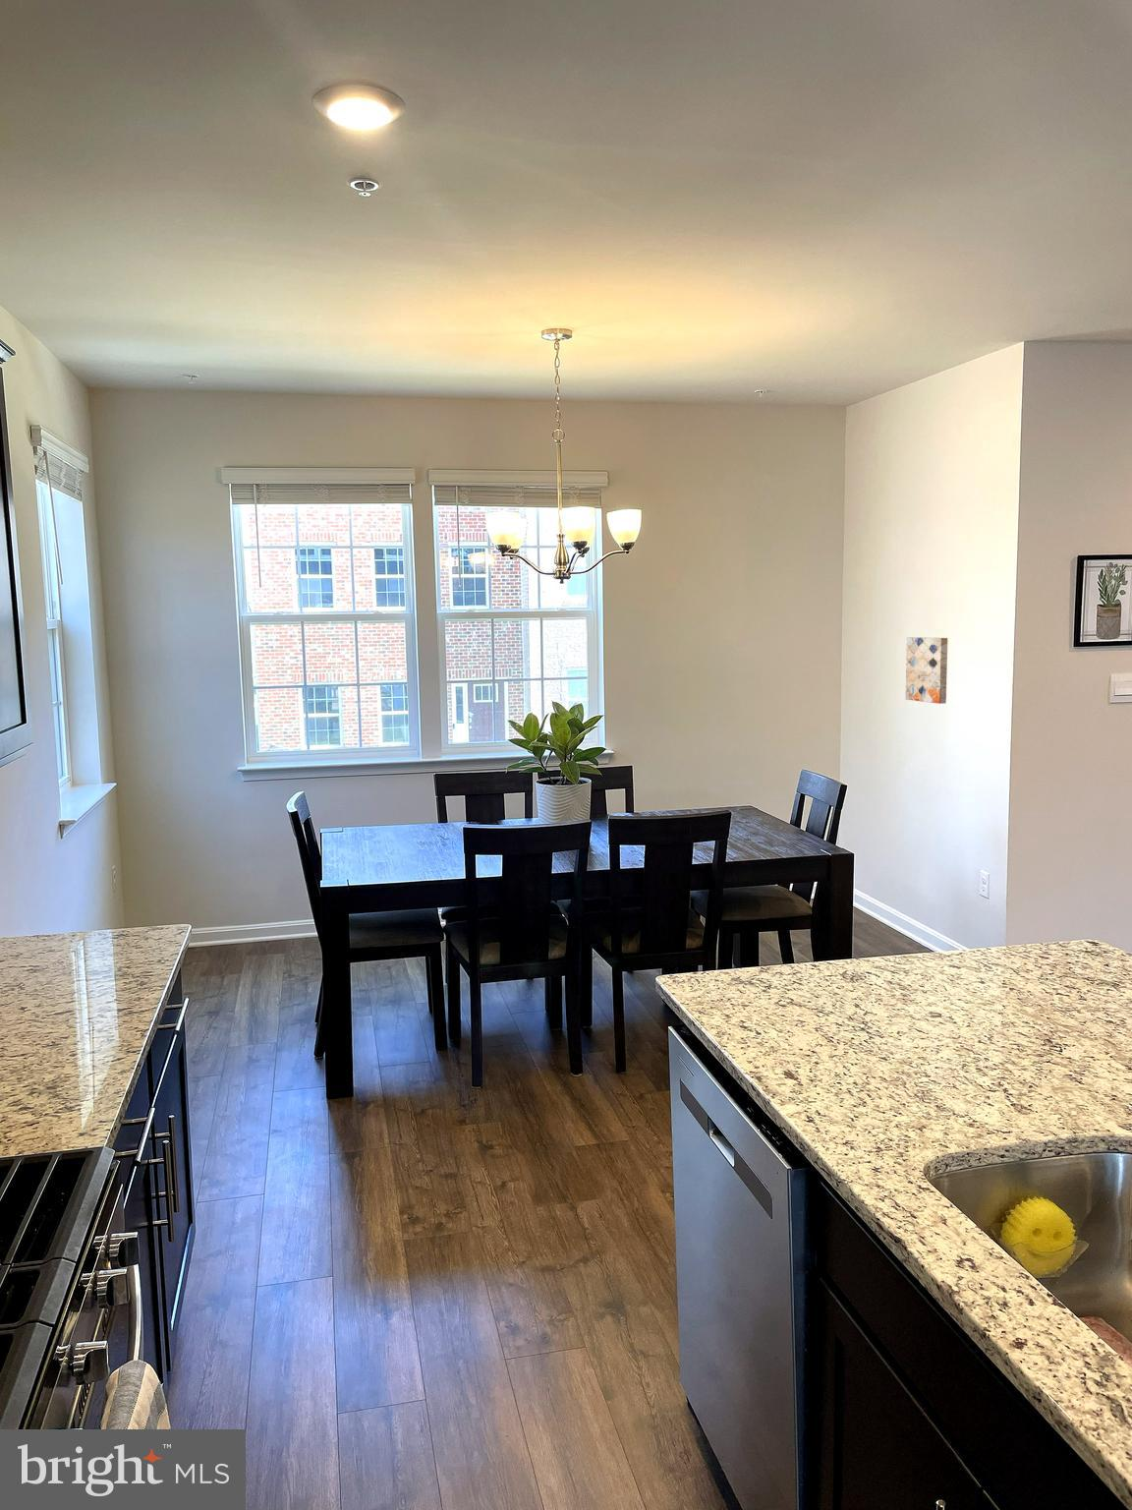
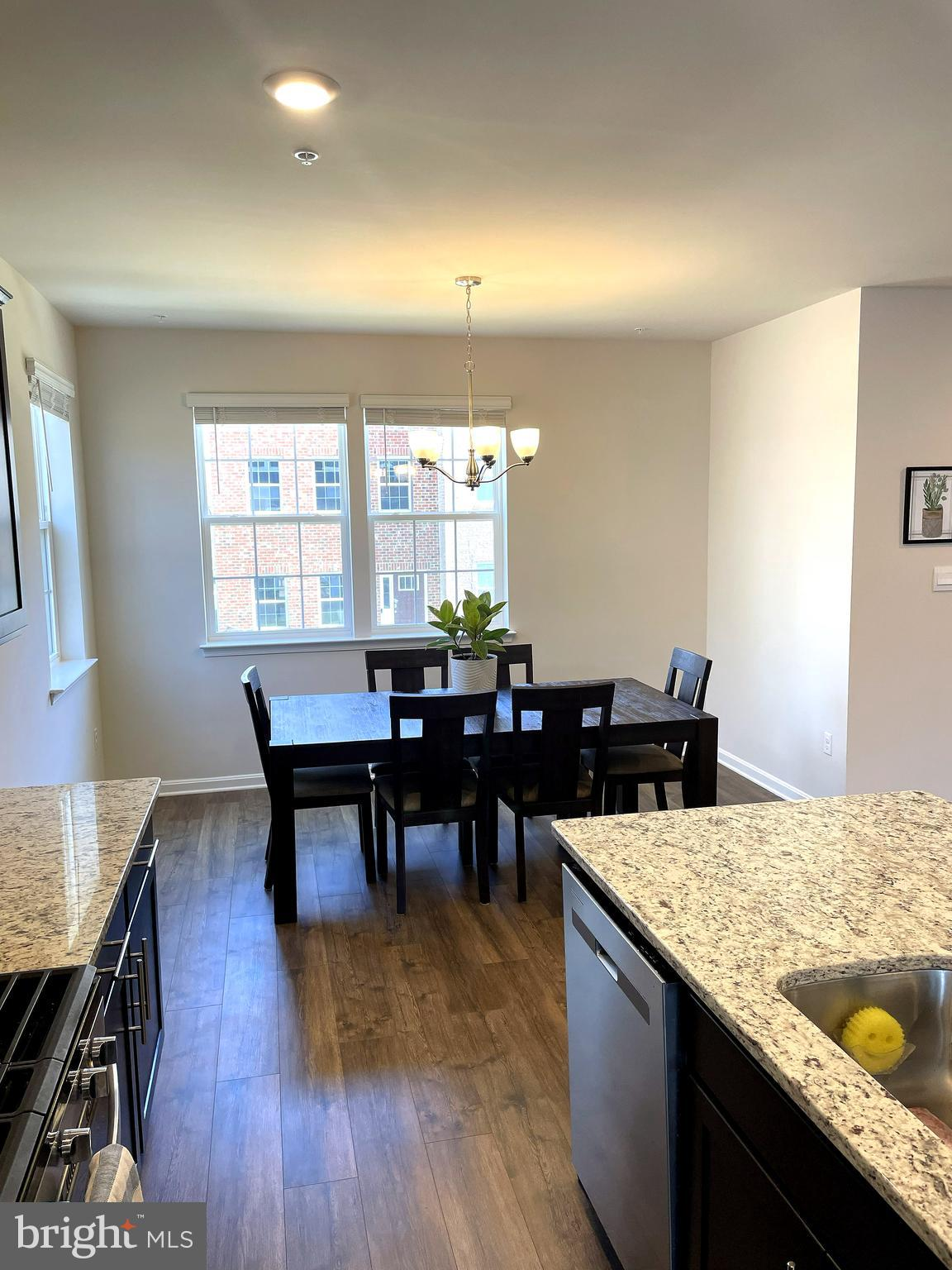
- wall art (925, 669)
